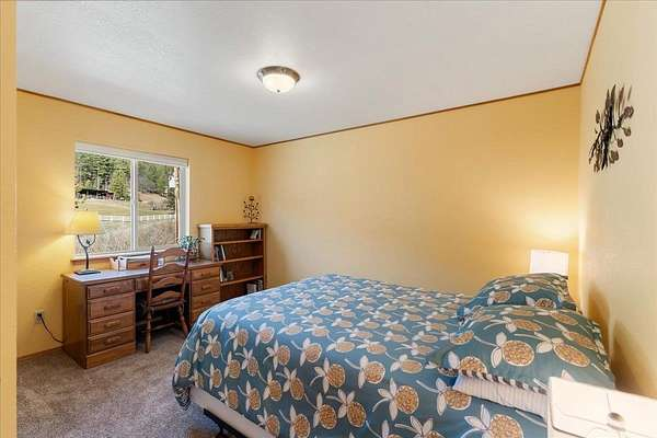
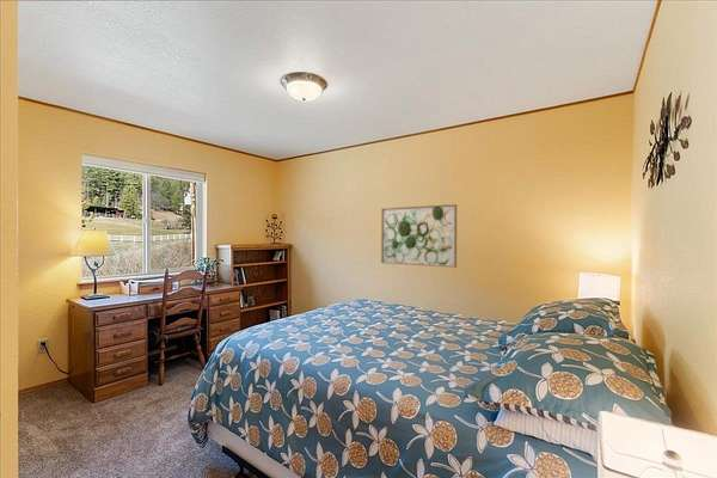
+ wall art (416, 235)
